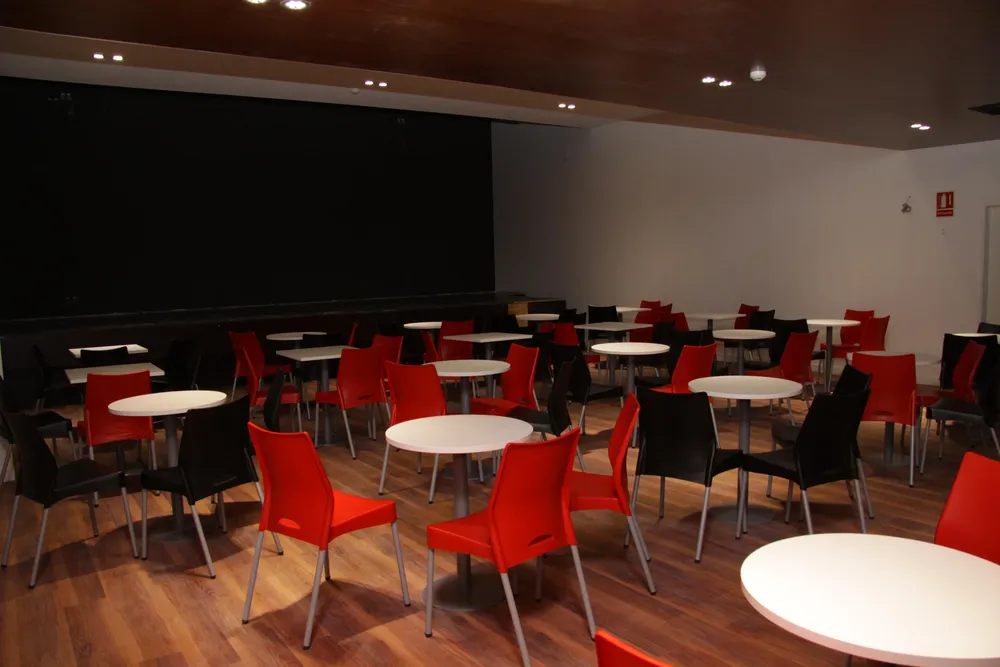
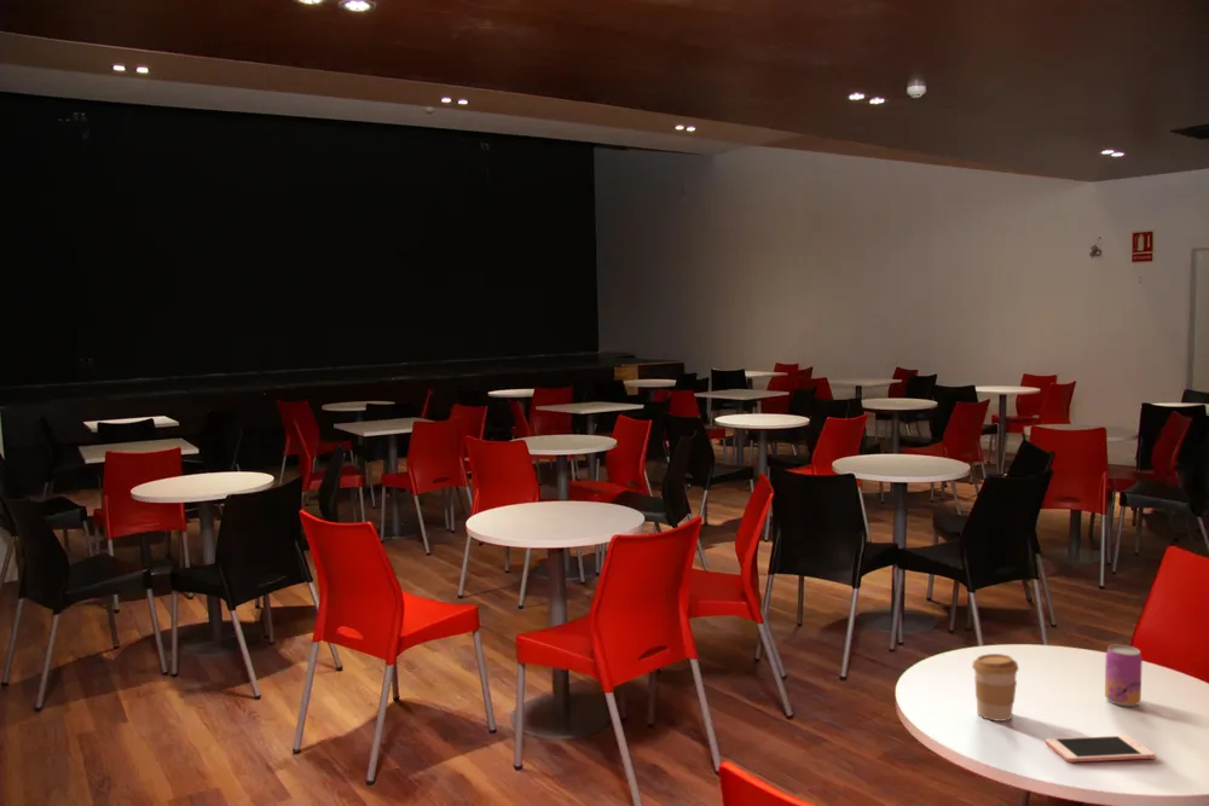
+ coffee cup (994, 685)
+ beverage can (1123, 674)
+ cell phone (1099, 748)
